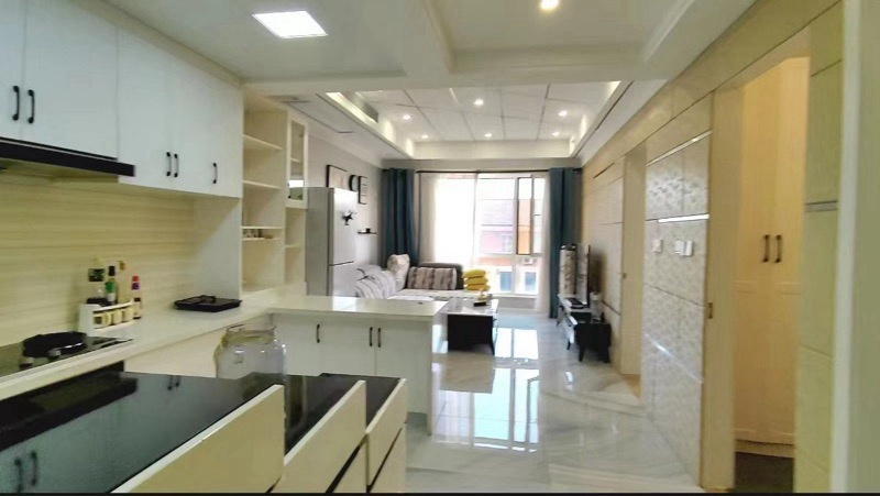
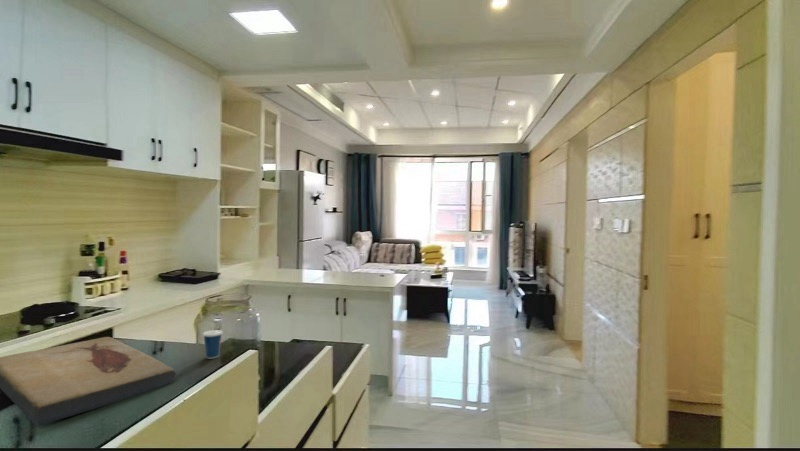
+ cup (212, 337)
+ fish fossil (81, 371)
